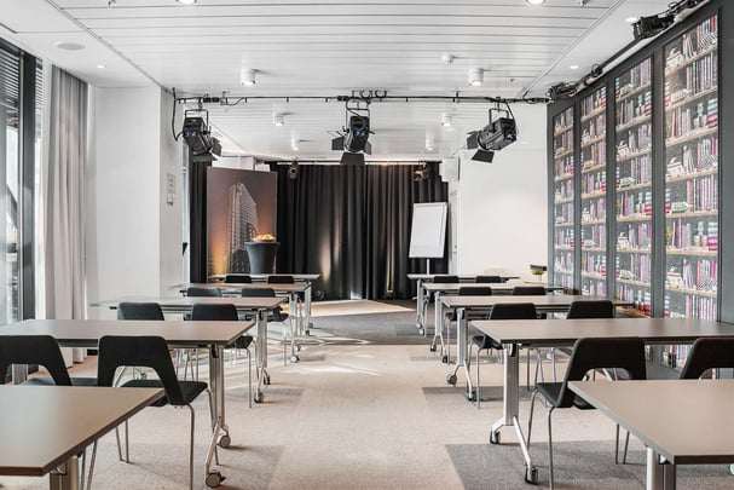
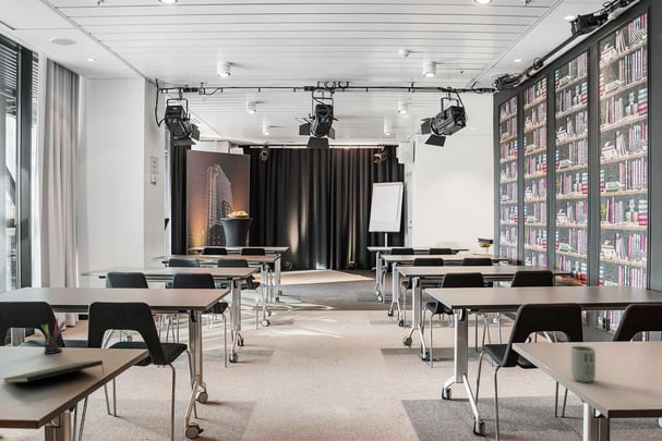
+ pen holder (51, 334)
+ notepad (53, 371)
+ cup (582, 364)
